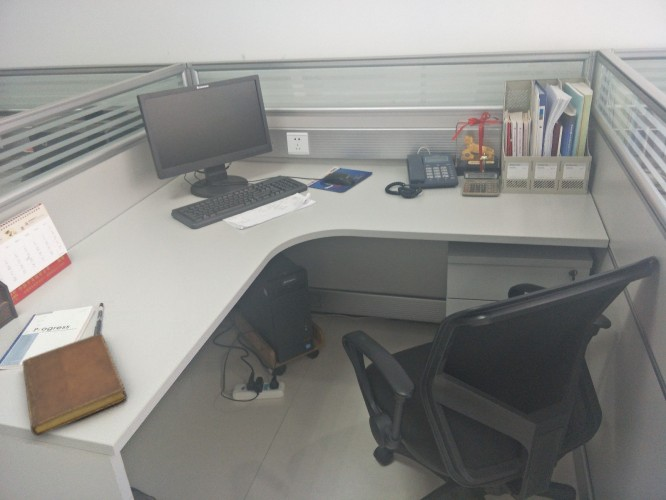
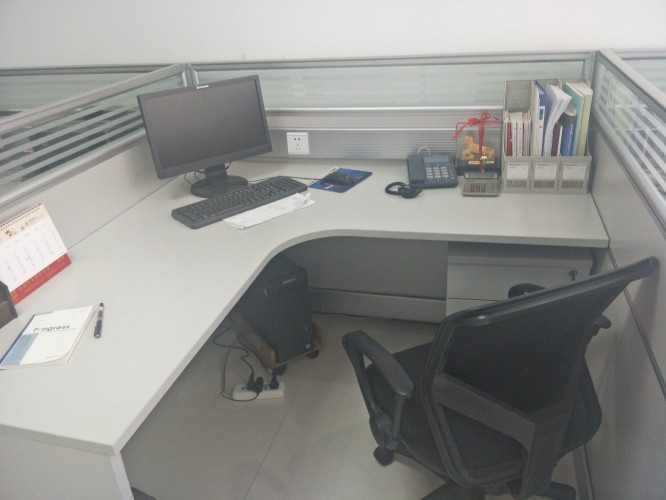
- notebook (71, 378)
